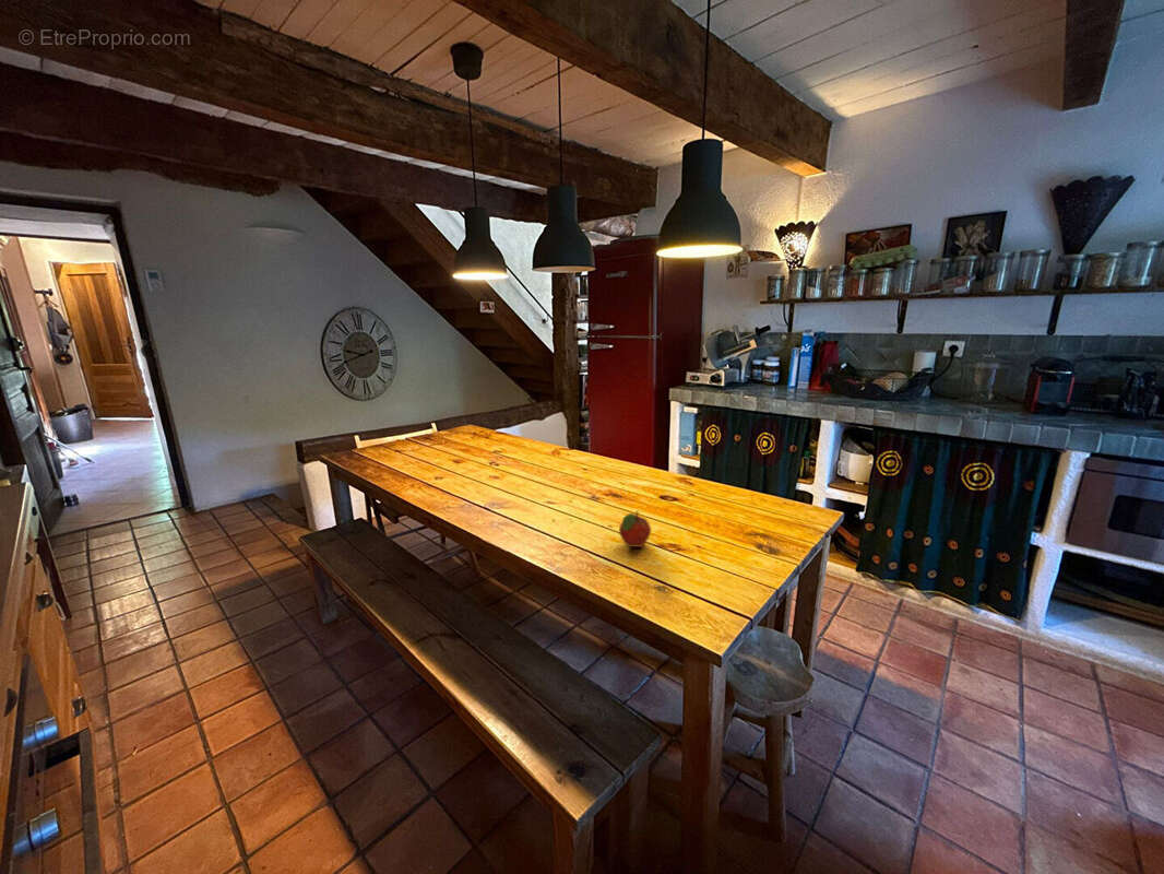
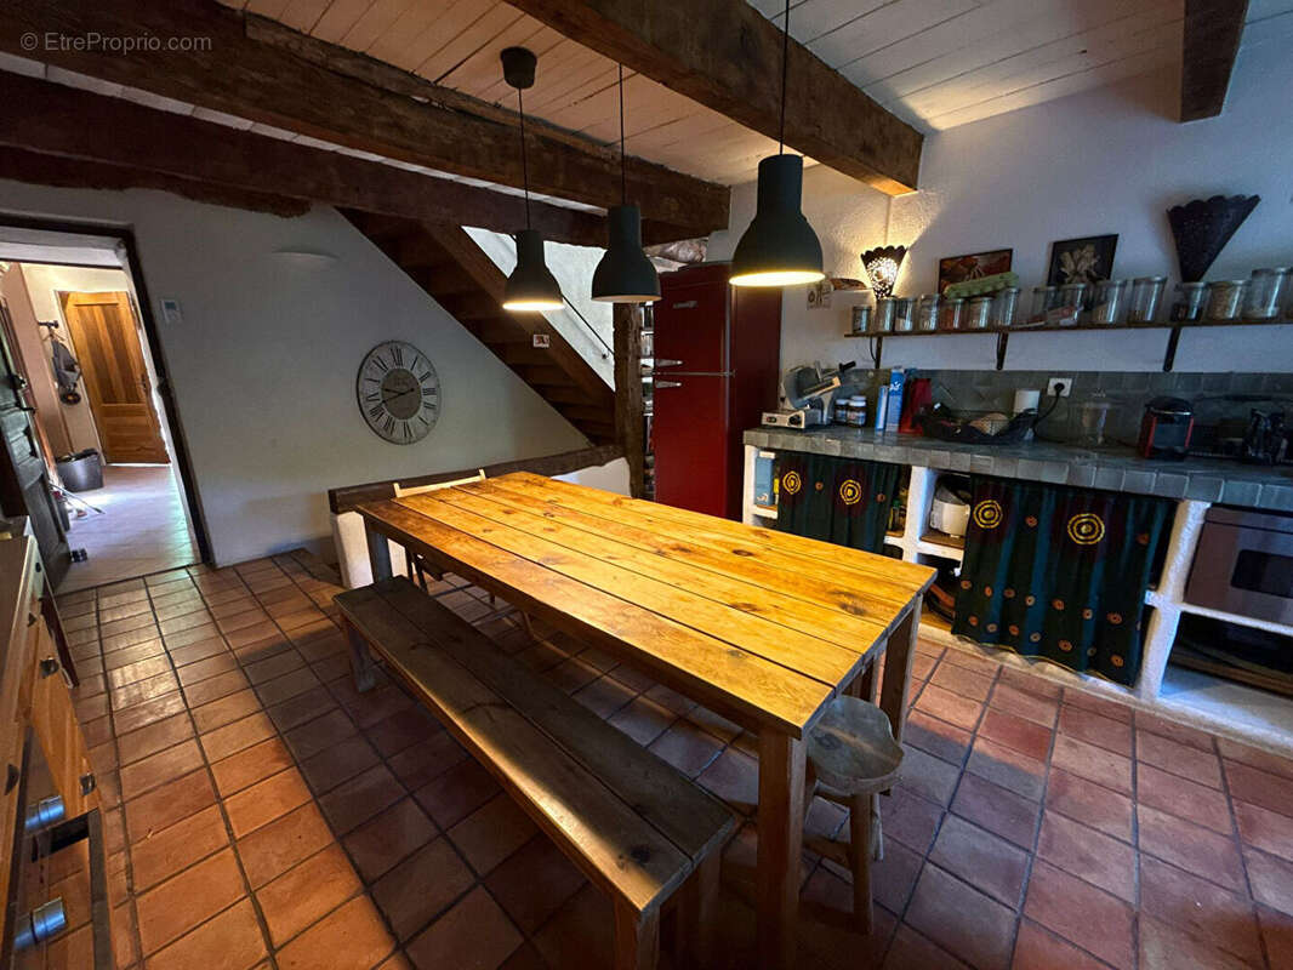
- fruit (633, 529)
